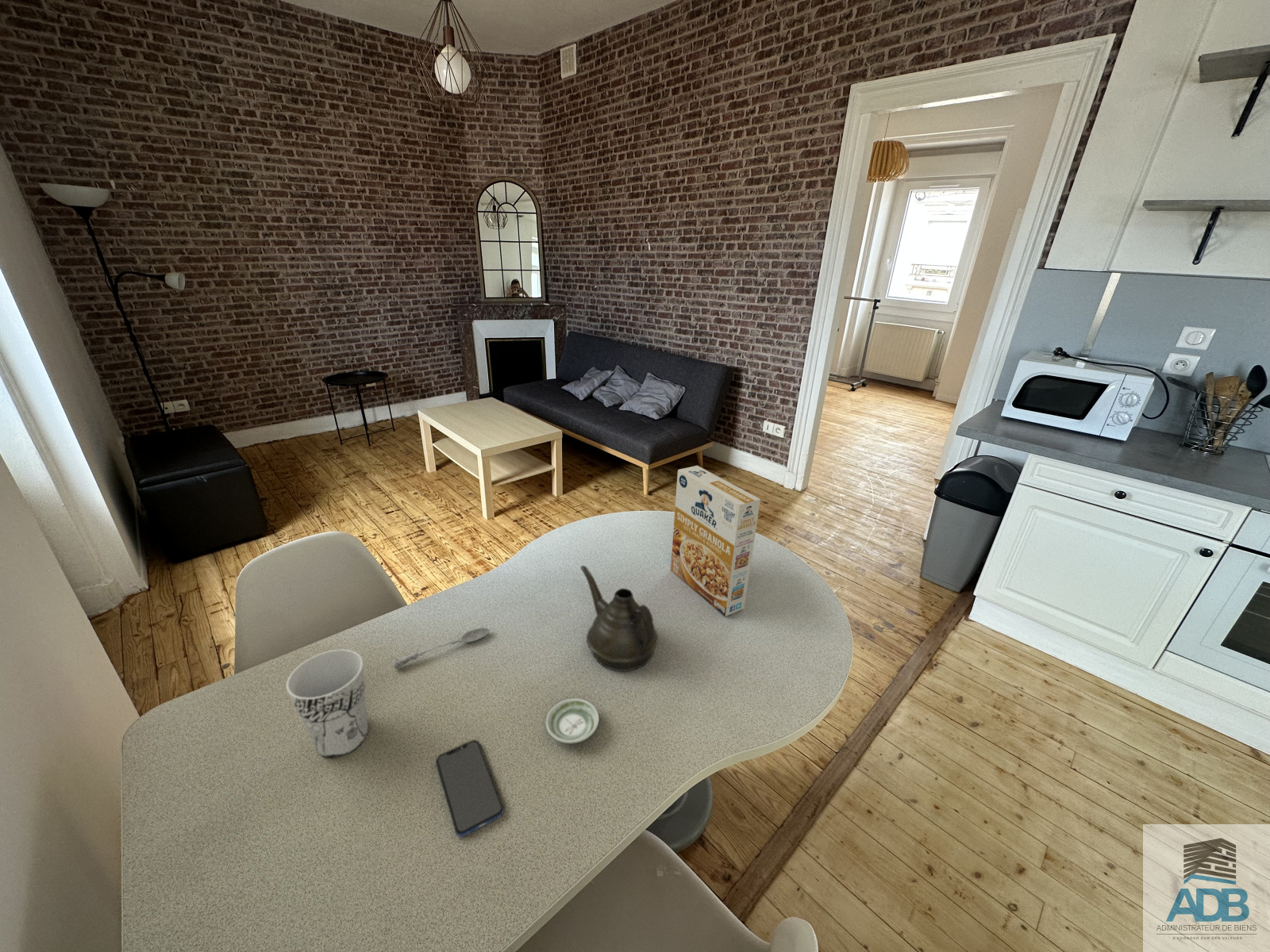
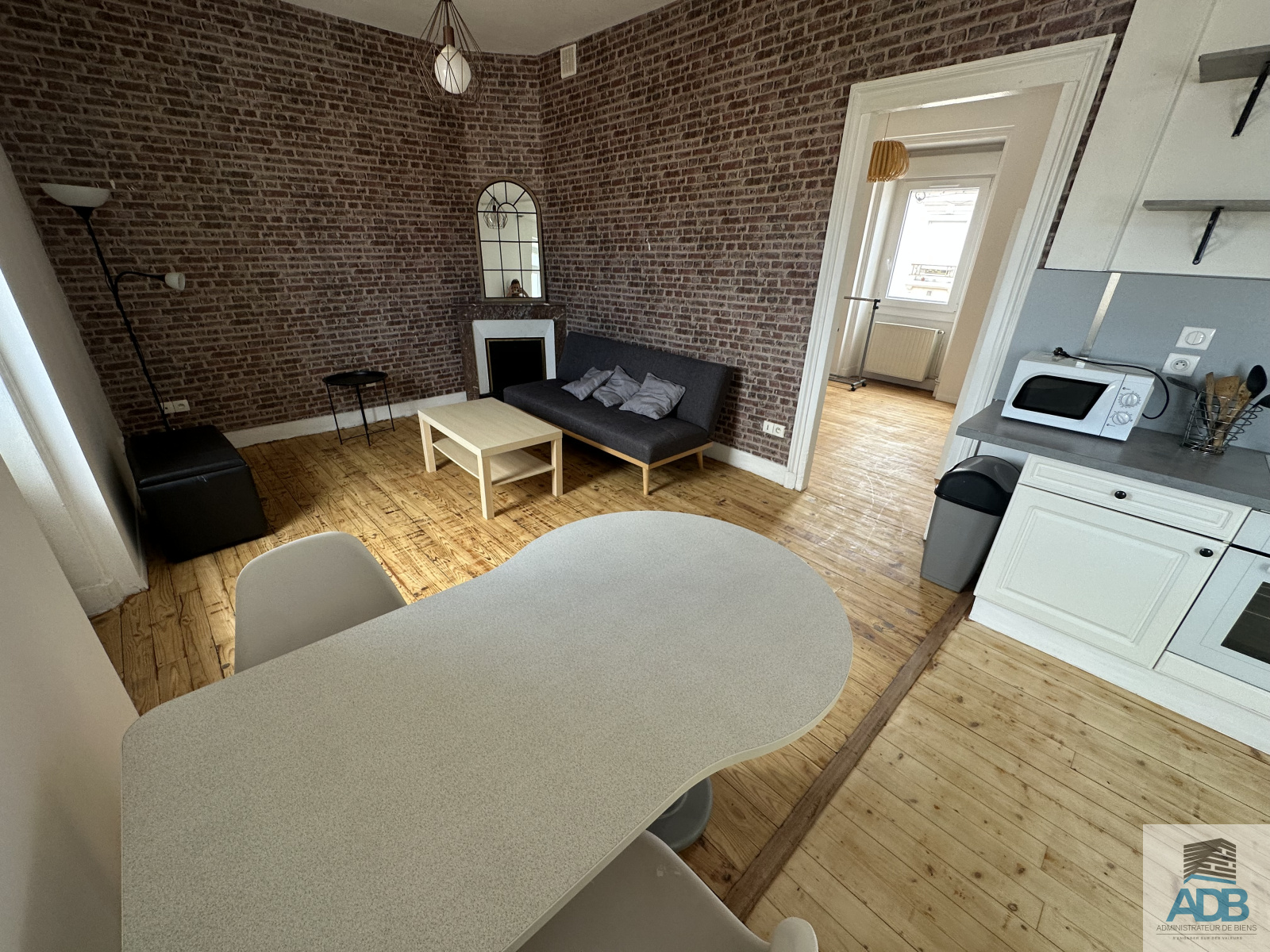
- cup (334, 706)
- teapot (615, 613)
- soupspoon (443, 645)
- smartphone (468, 784)
- saucer (572, 723)
- cereal box (710, 538)
